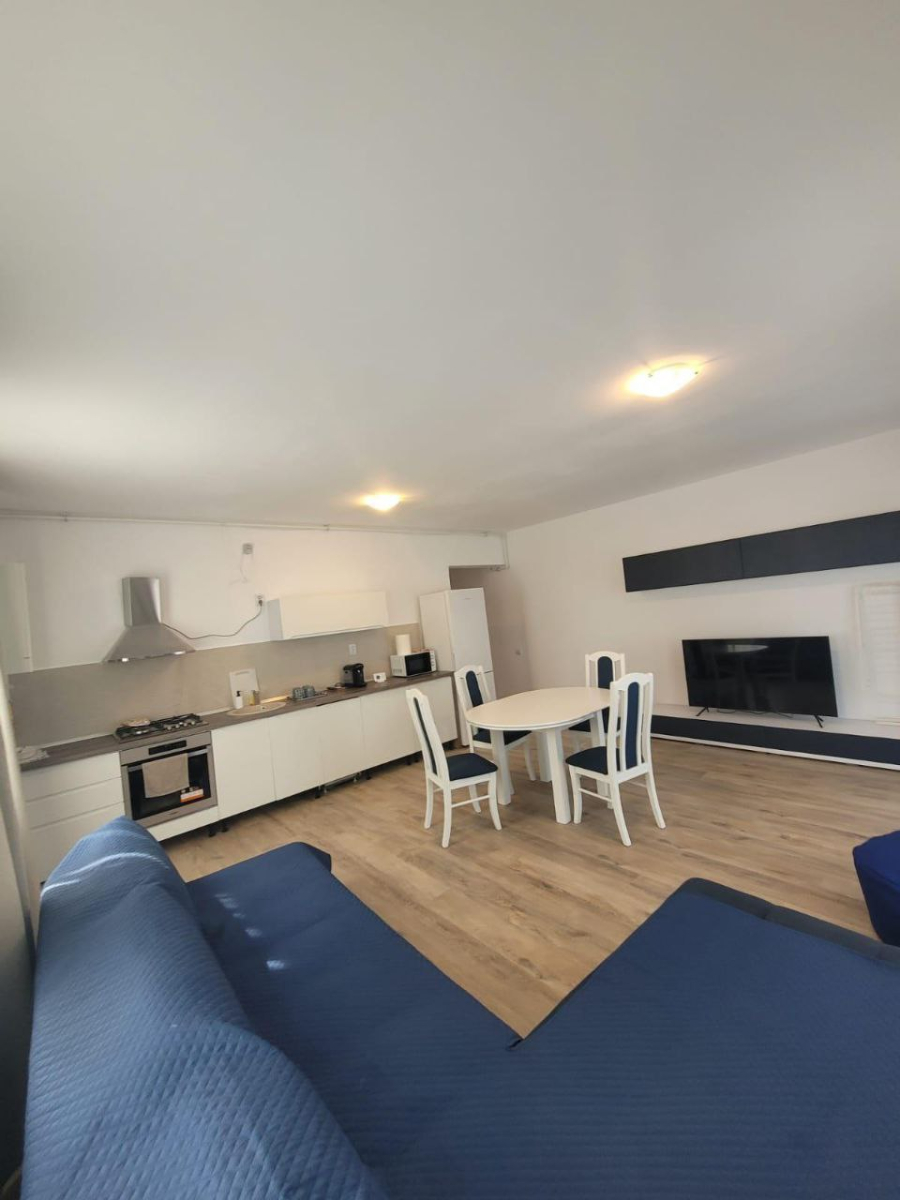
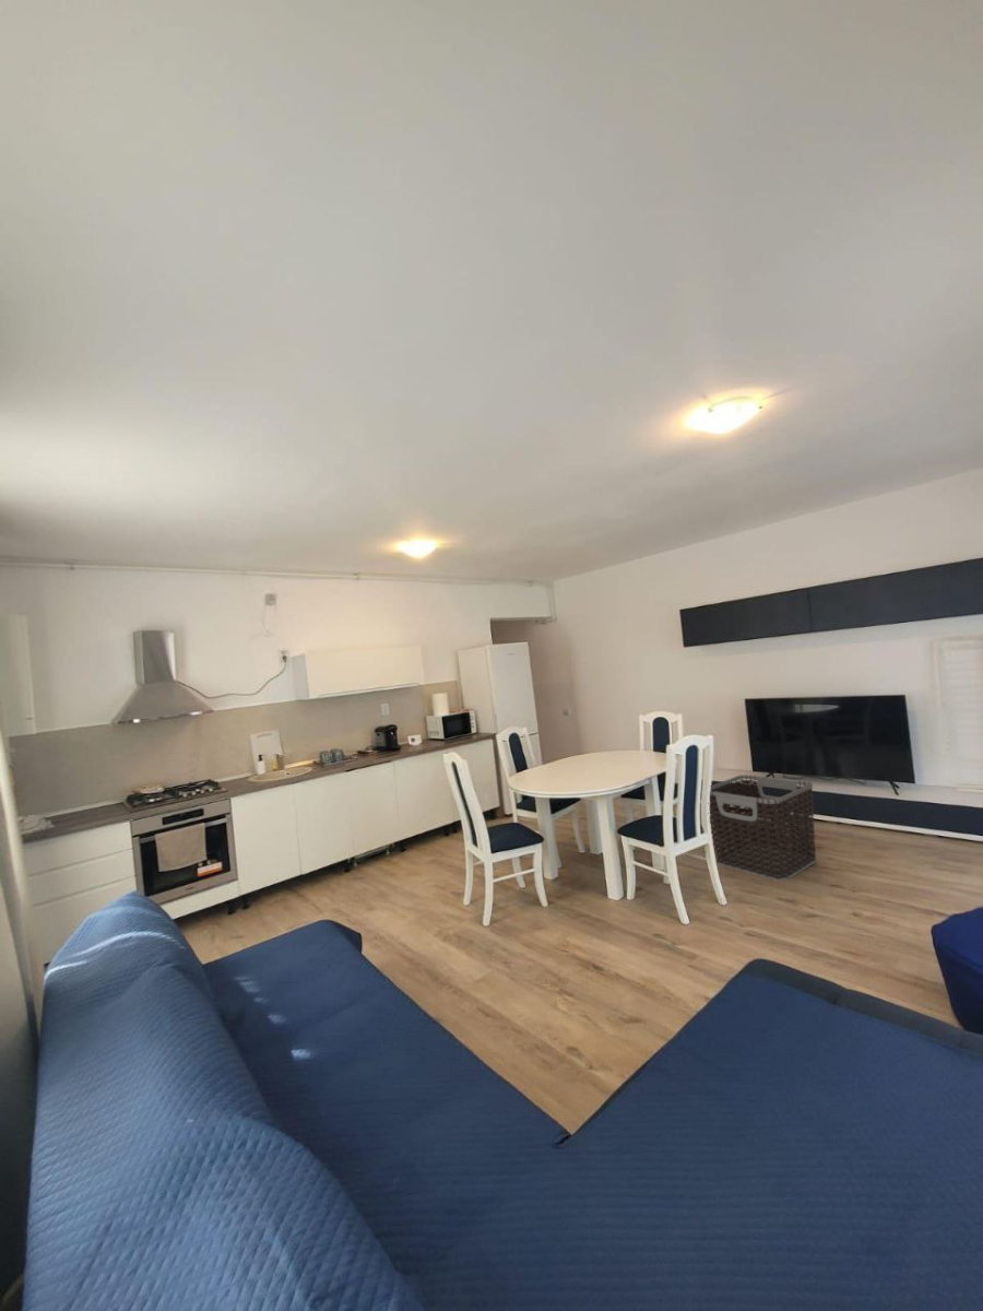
+ clothes hamper (760, 824)
